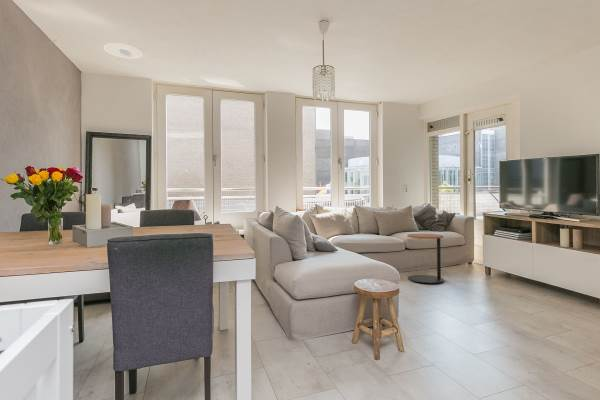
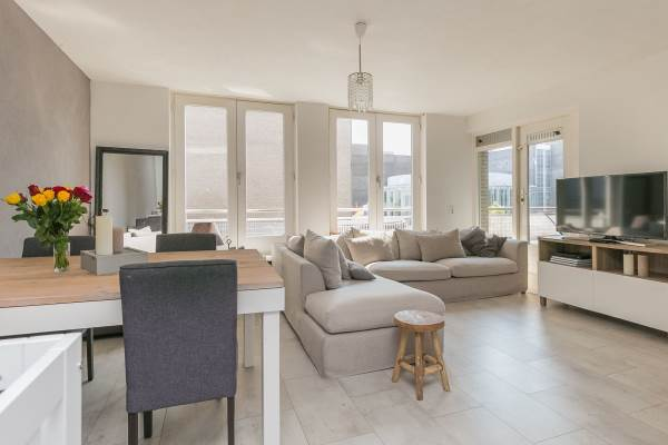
- recessed light (123, 49)
- side table (437, 257)
